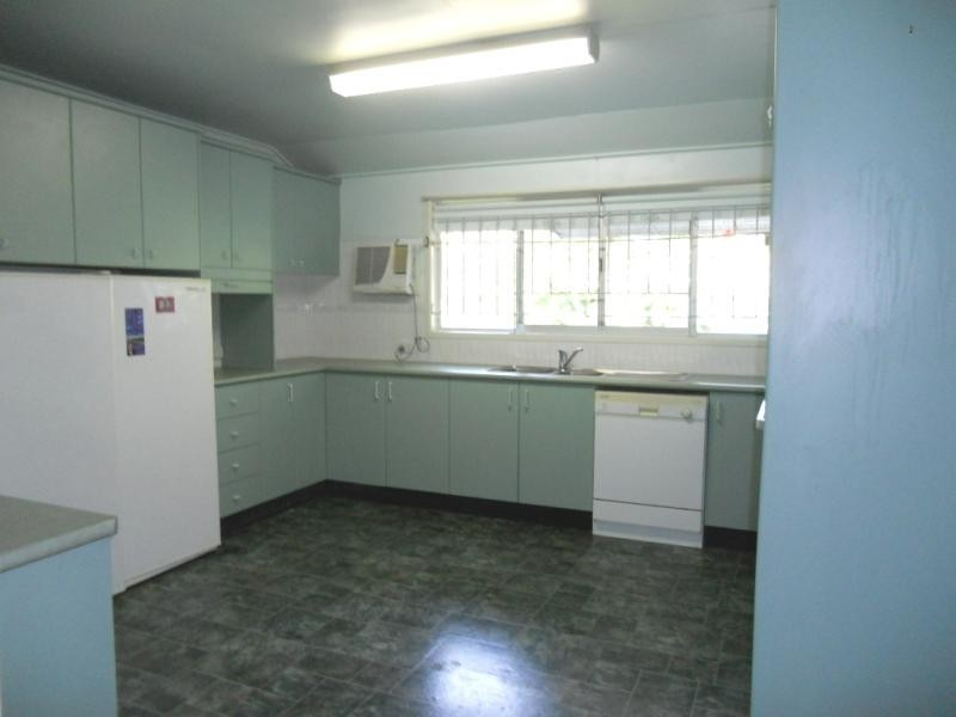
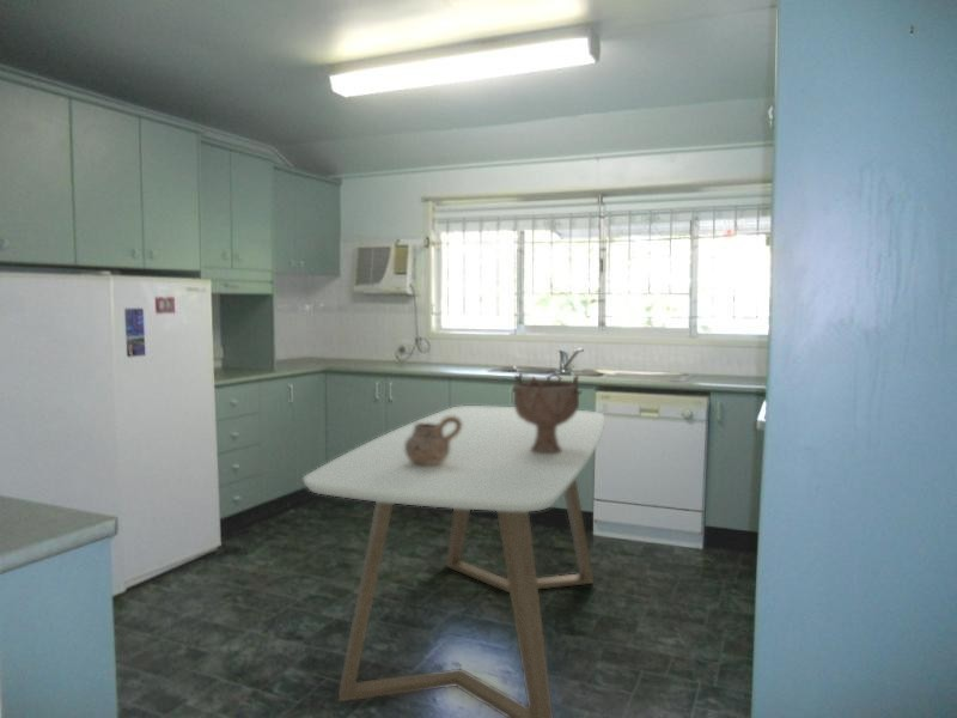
+ decorative bowl (545, 410)
+ dining table (500, 534)
+ pitcher (433, 439)
